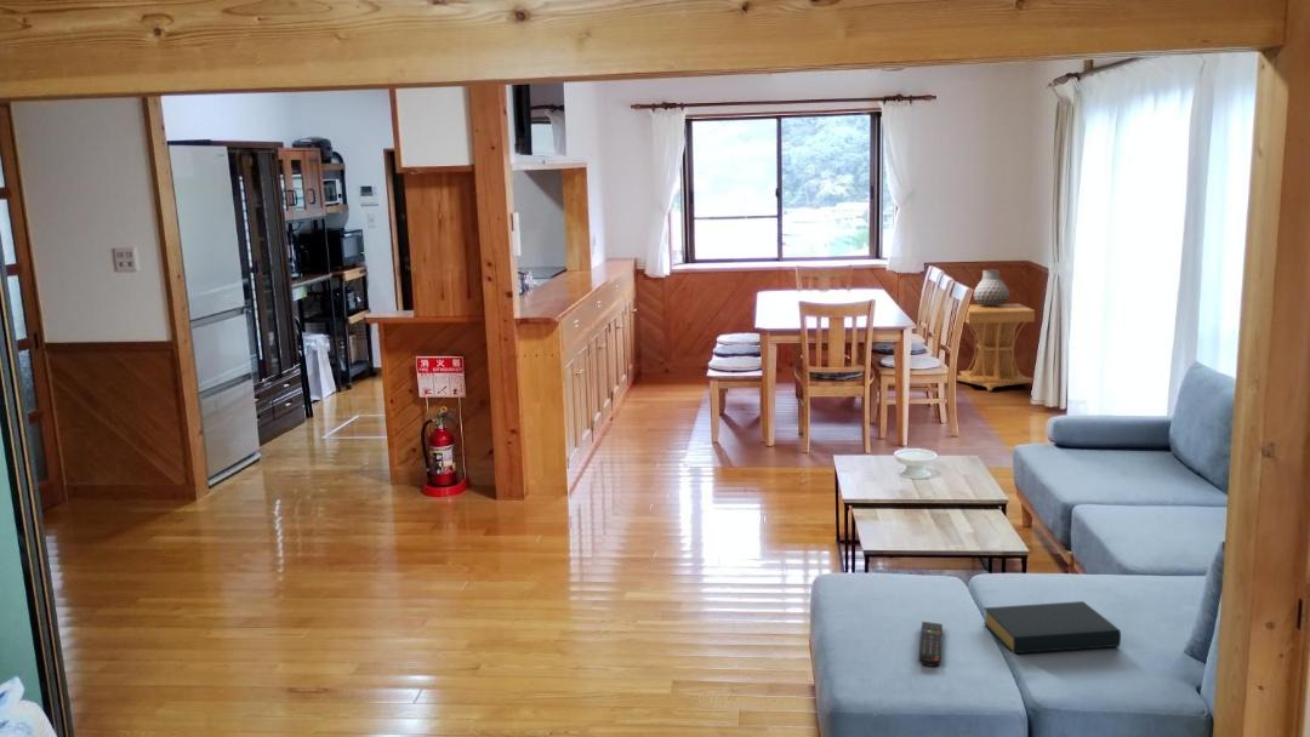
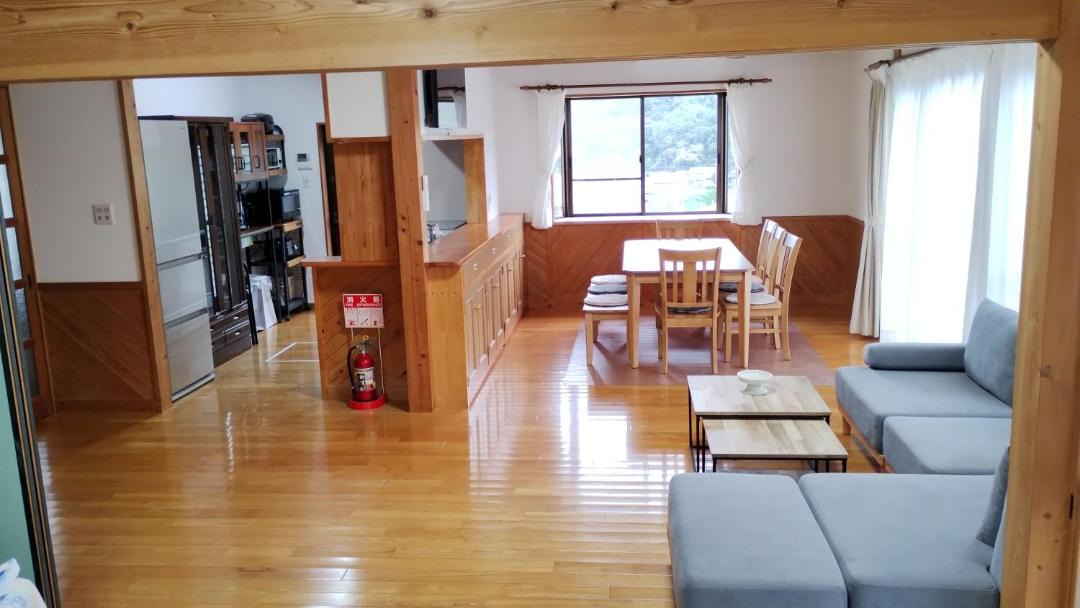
- remote control (930, 642)
- hardback book (1049, 627)
- vase (991, 288)
- side table (993, 345)
